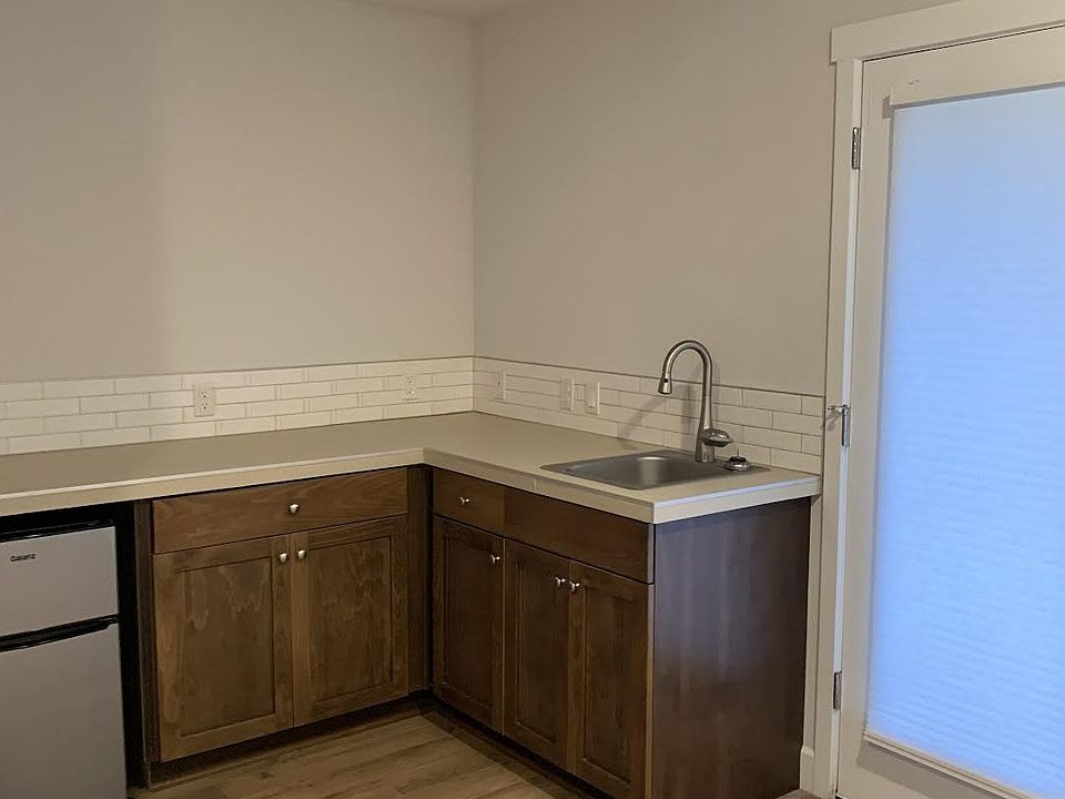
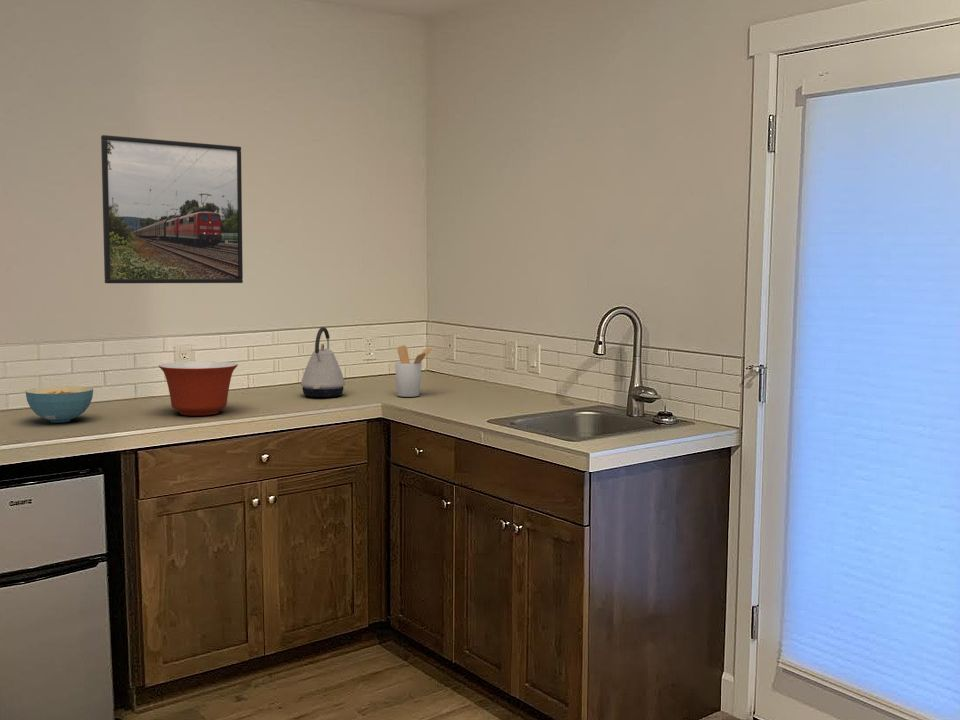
+ cereal bowl (60, 405)
+ kettle (323, 361)
+ mixing bowl (199, 388)
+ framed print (175, 212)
+ utensil holder (414, 370)
